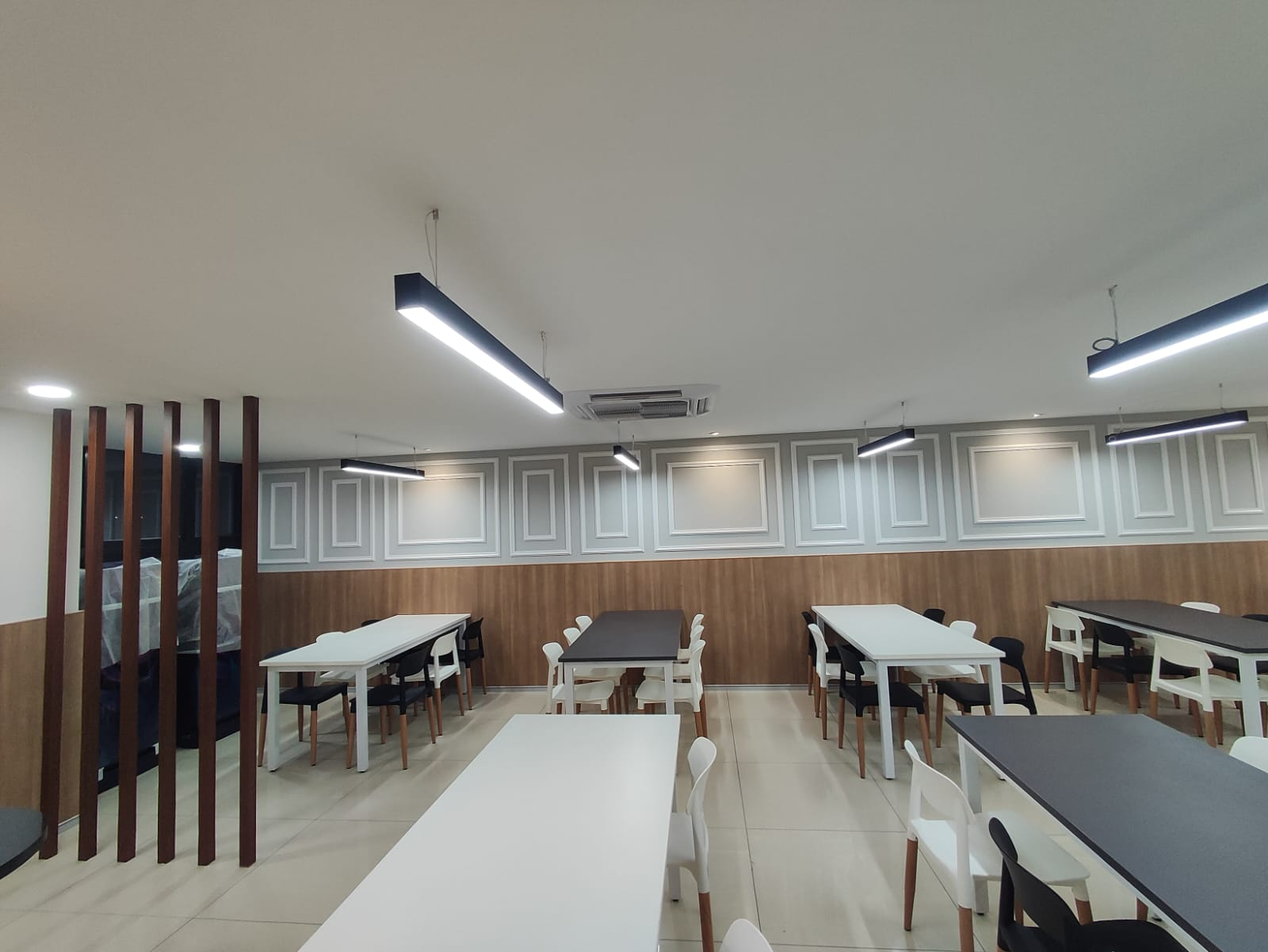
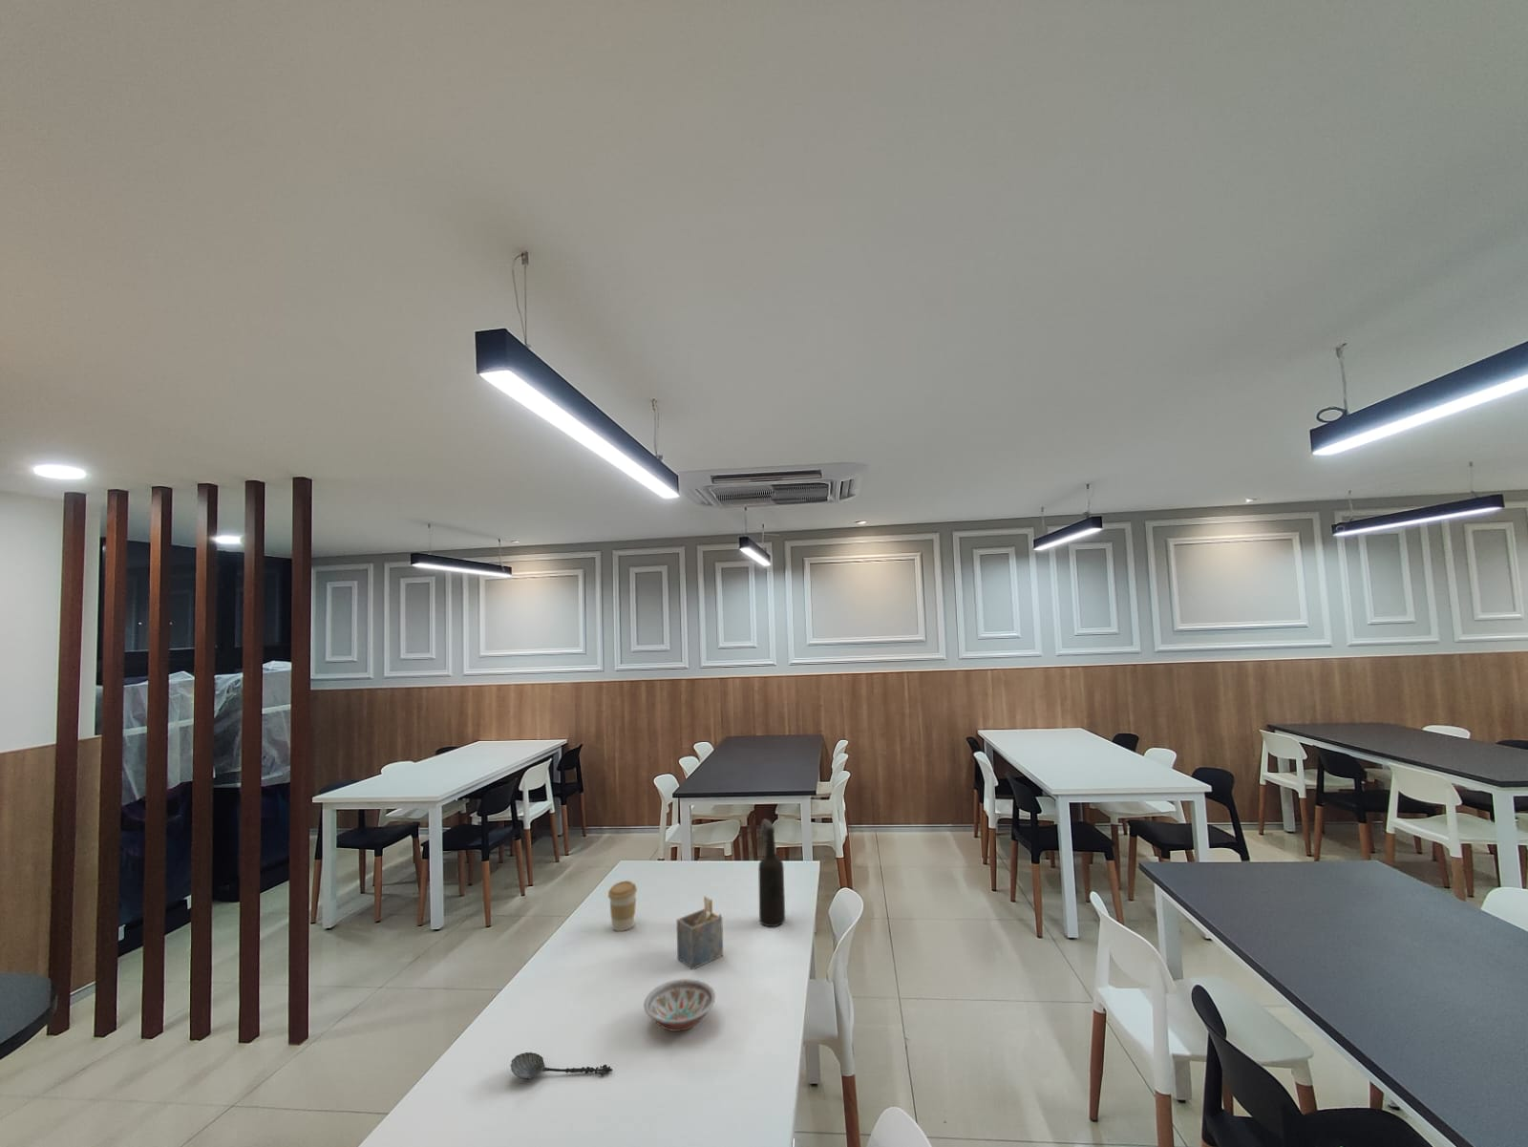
+ coffee cup (623, 905)
+ bottle (770, 870)
+ spoon (560, 1069)
+ napkin holder (699, 930)
+ bowl (680, 1010)
